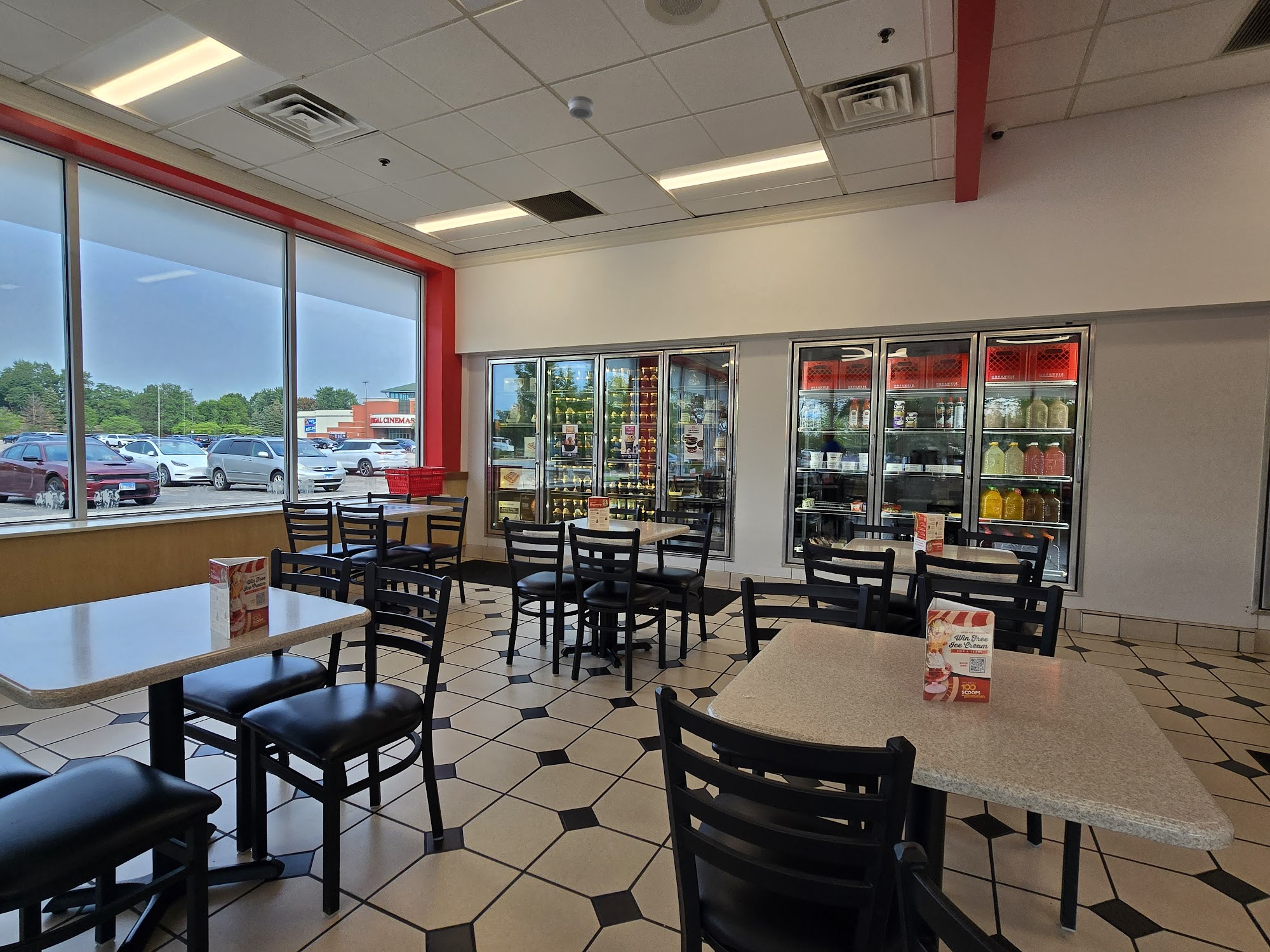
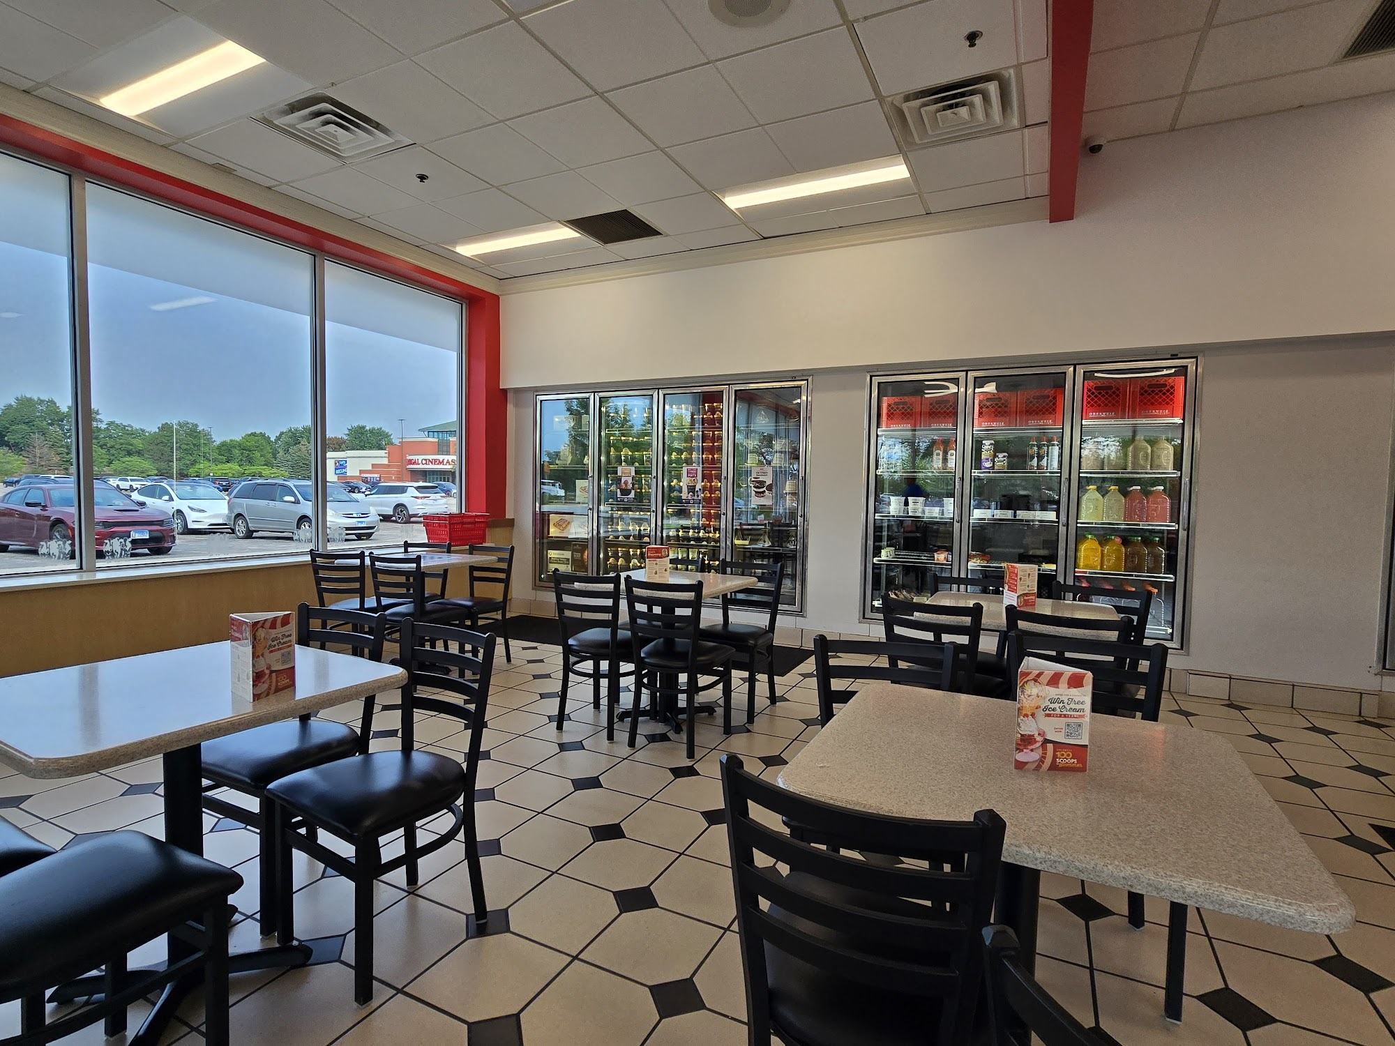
- smoke detector (581, 106)
